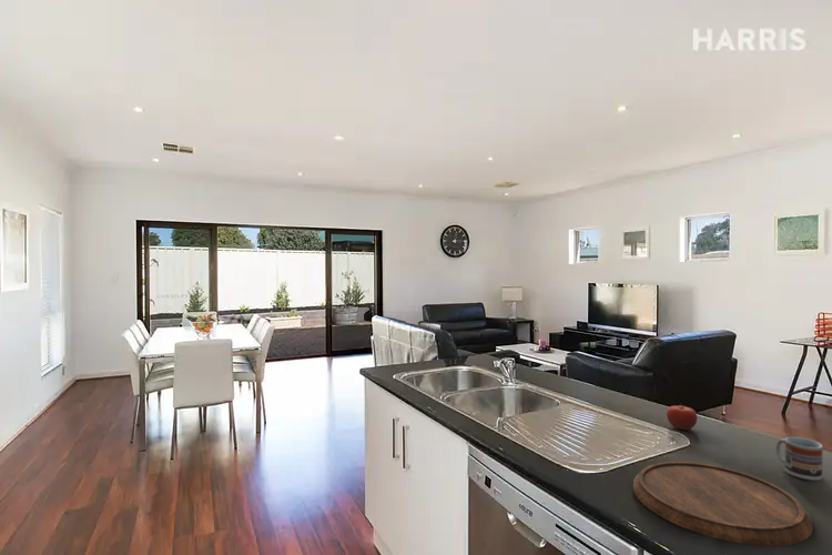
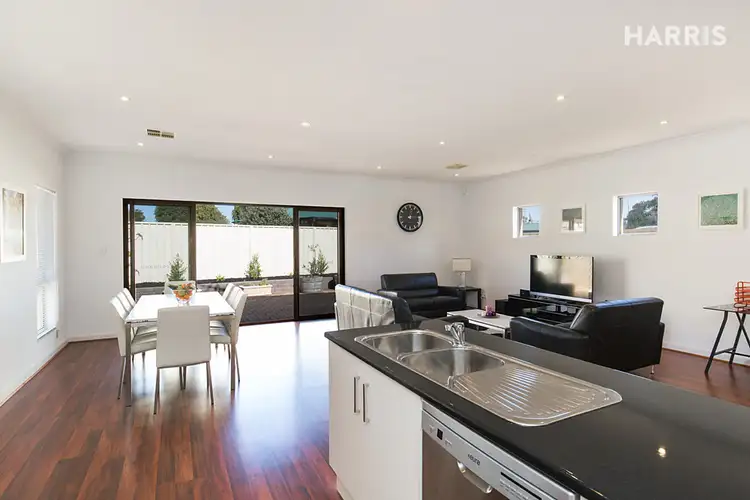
- cup (797, 455)
- cutting board (714, 495)
- fruit (681, 415)
